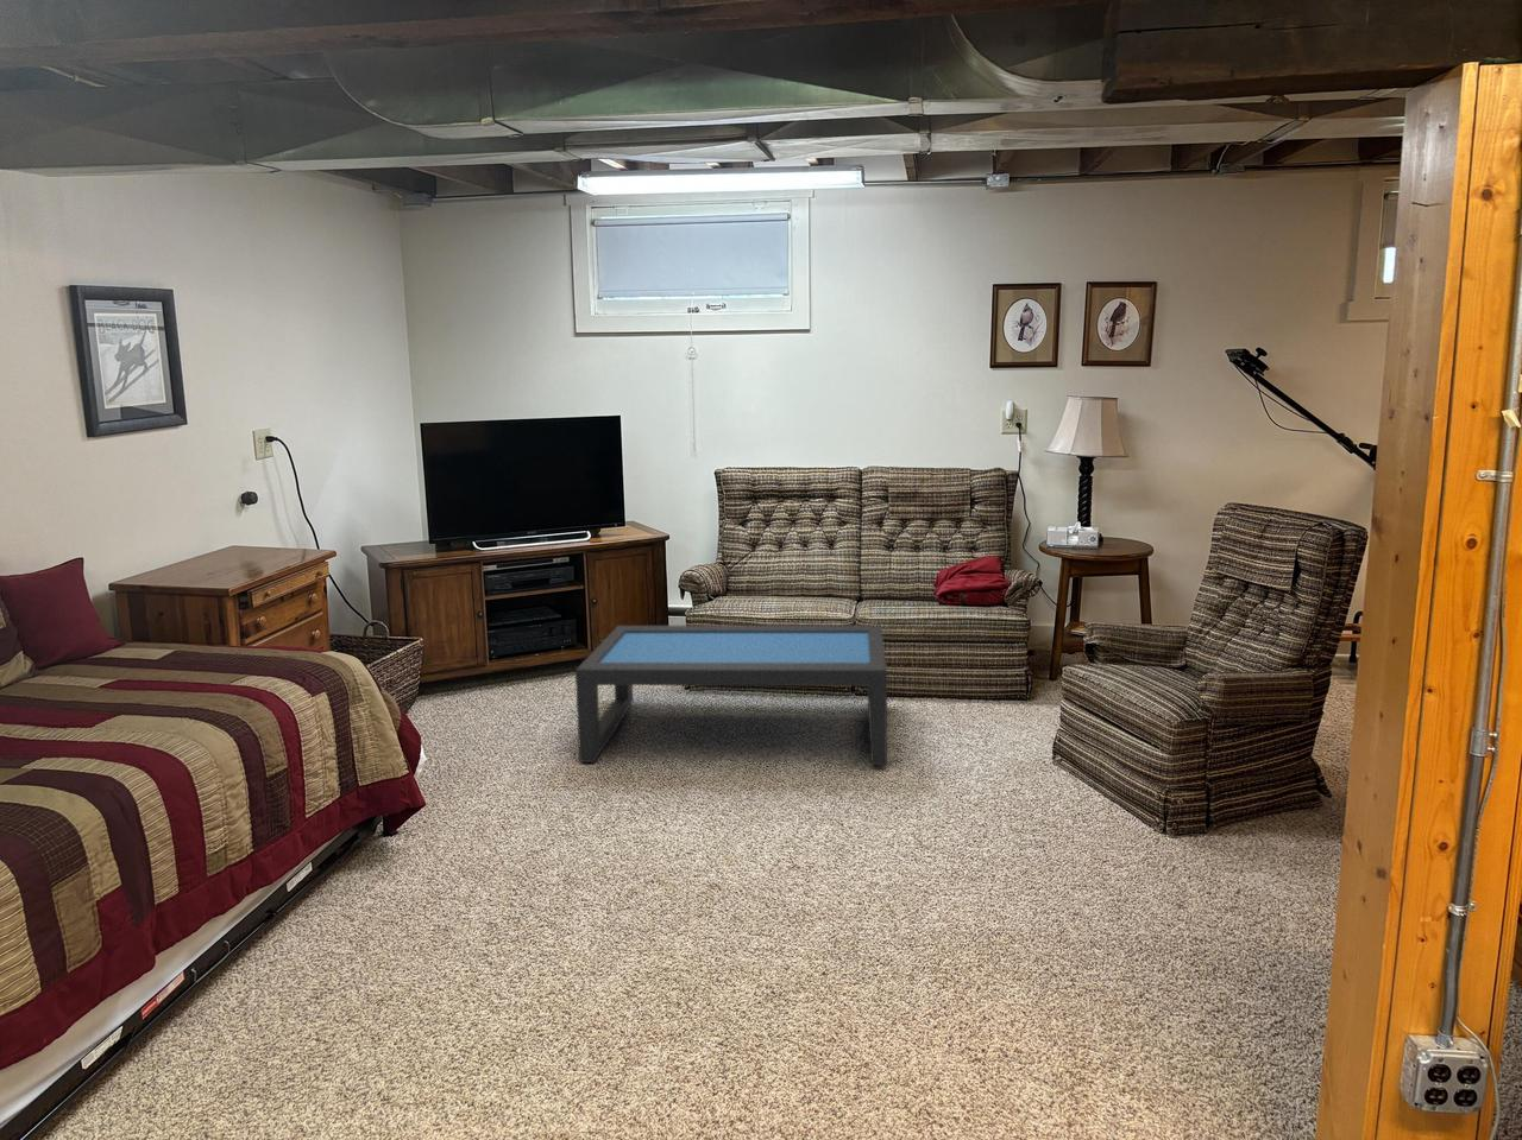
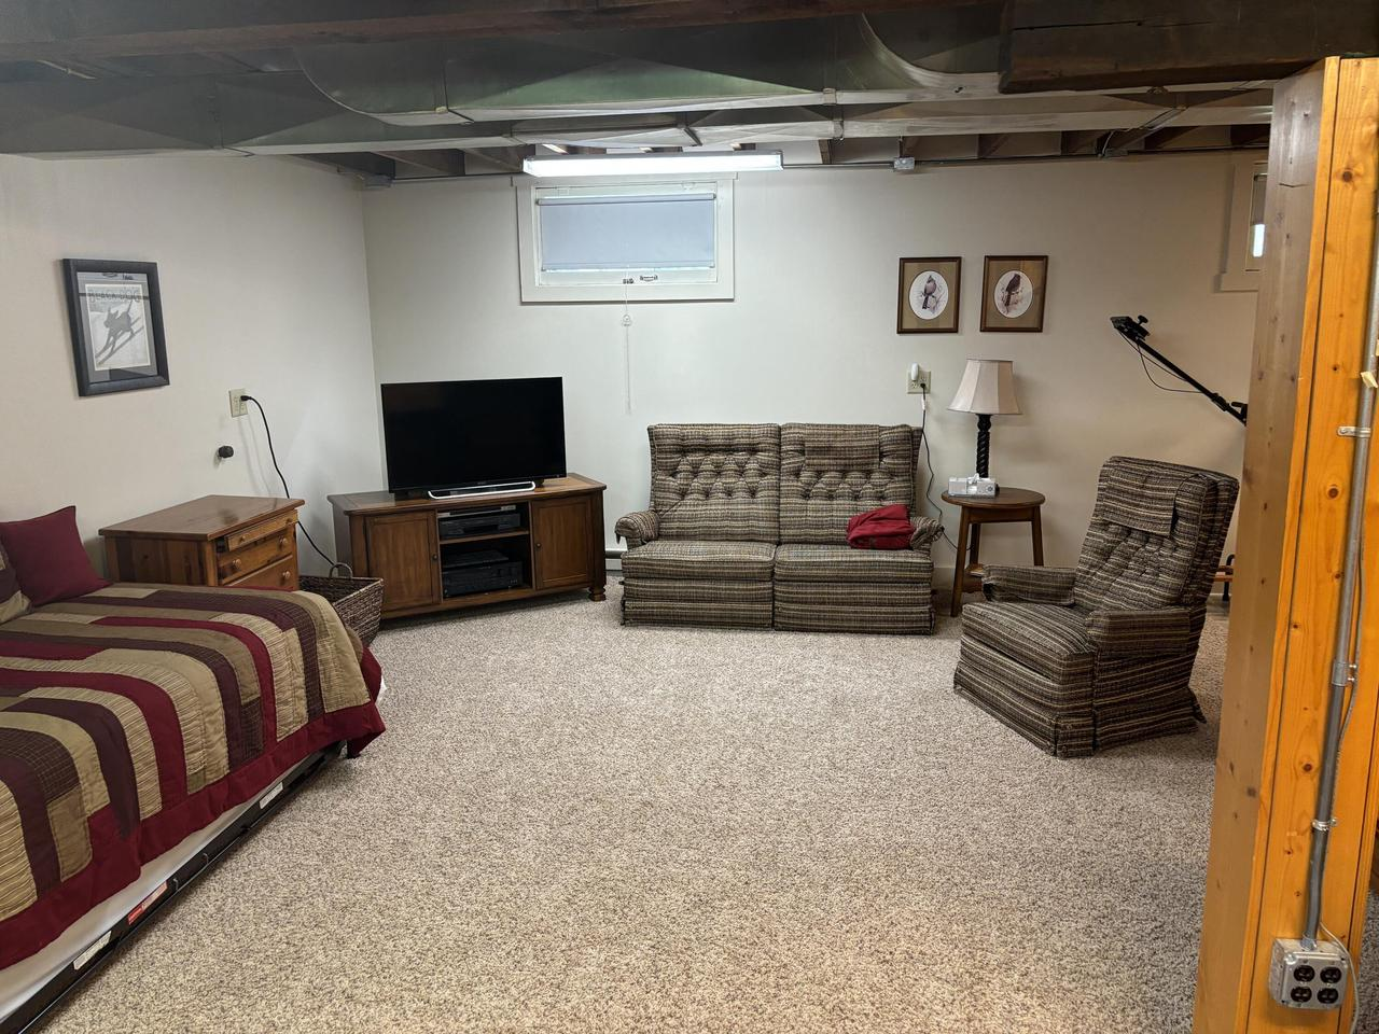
- coffee table (739, 684)
